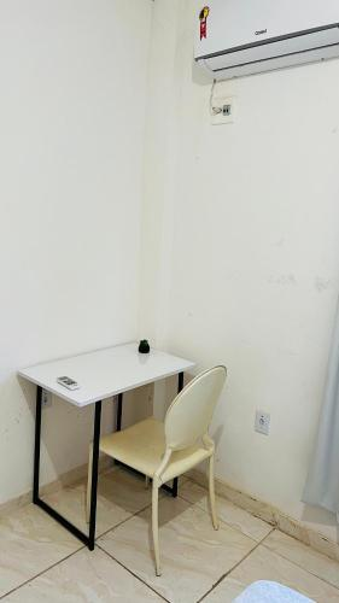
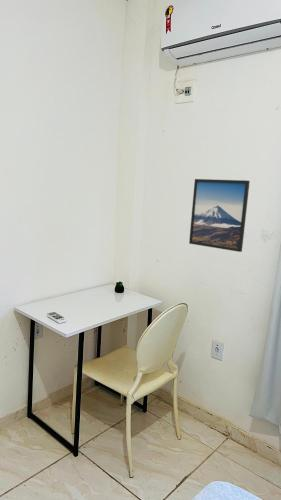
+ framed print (217, 214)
